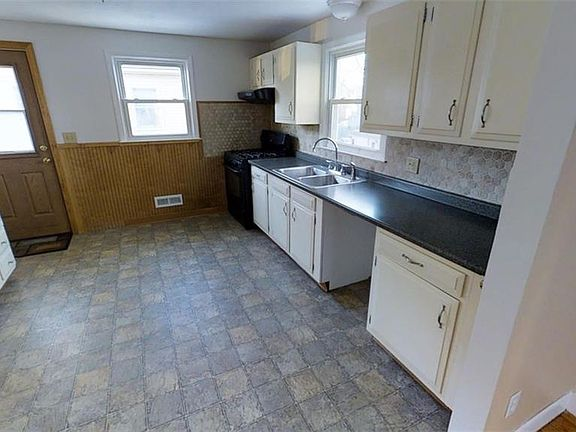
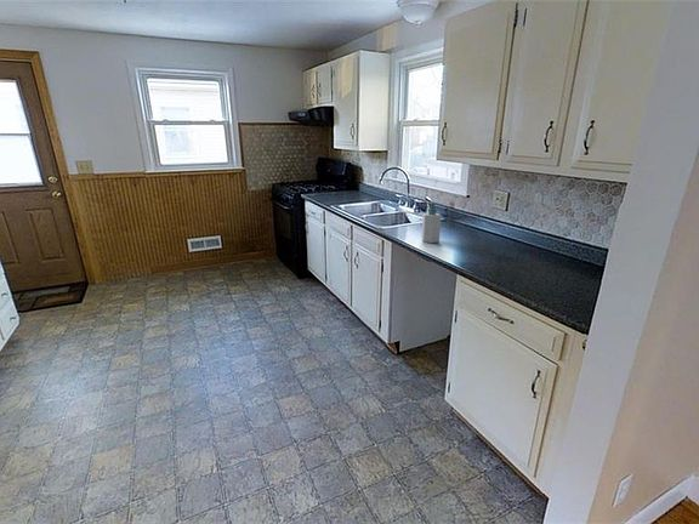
+ soap bottle (431, 221)
